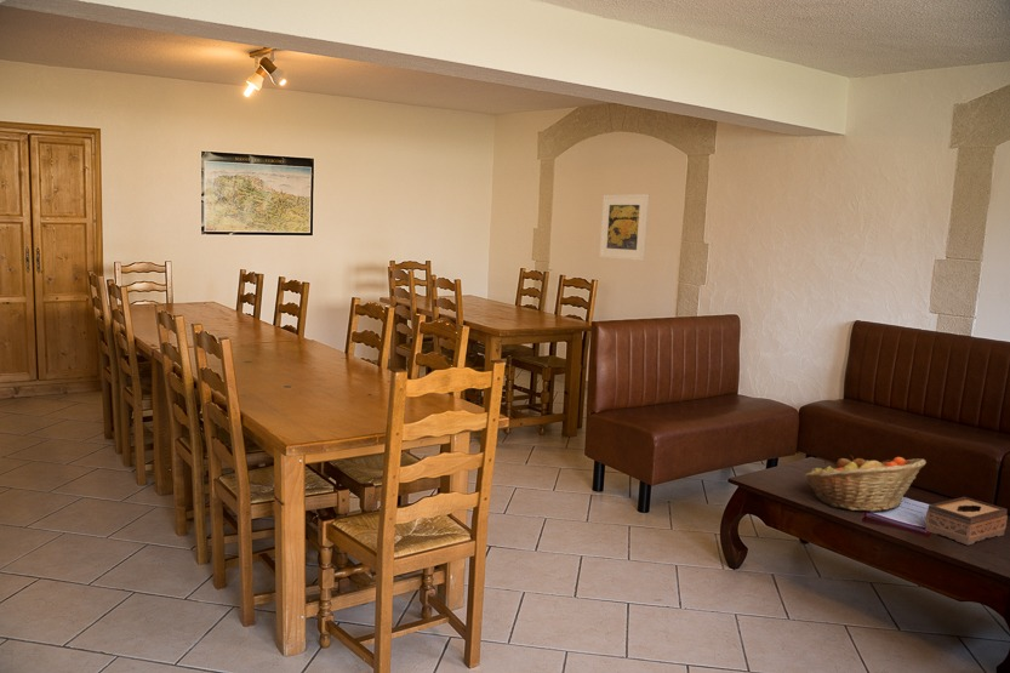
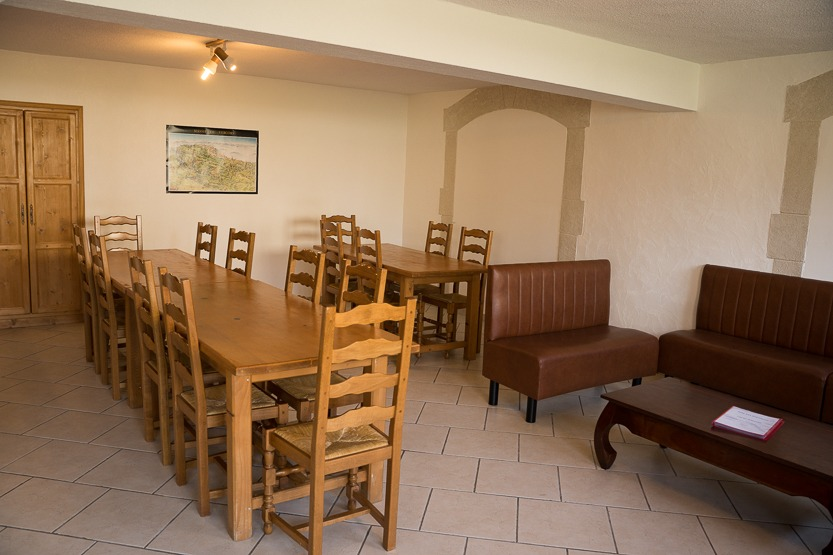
- fruit basket (863, 477)
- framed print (623, 227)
- tissue box (965, 519)
